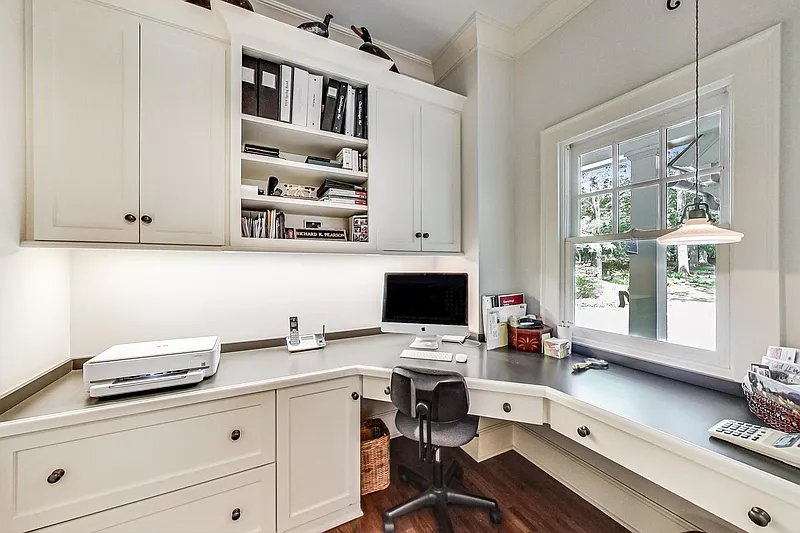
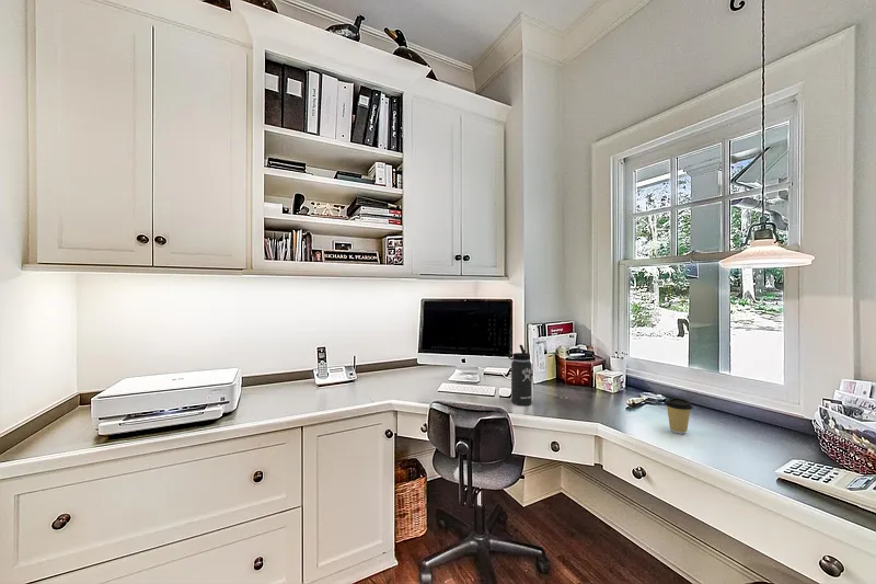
+ thermos bottle (519, 374)
+ coffee cup (678, 415)
